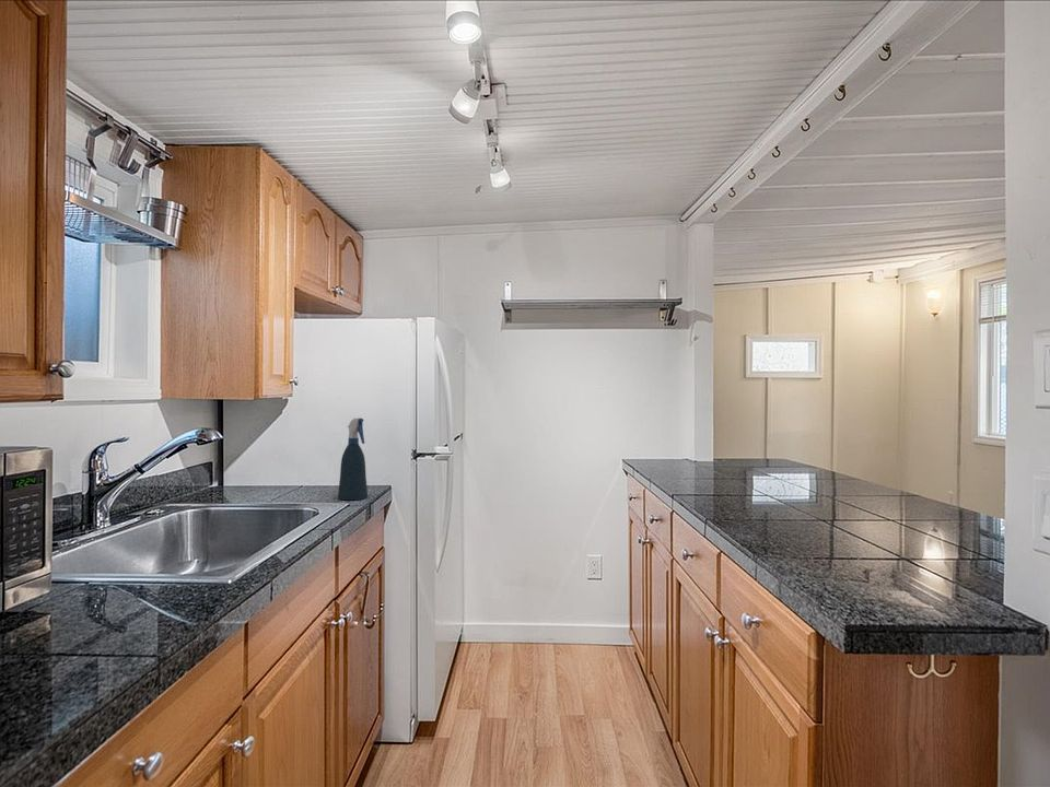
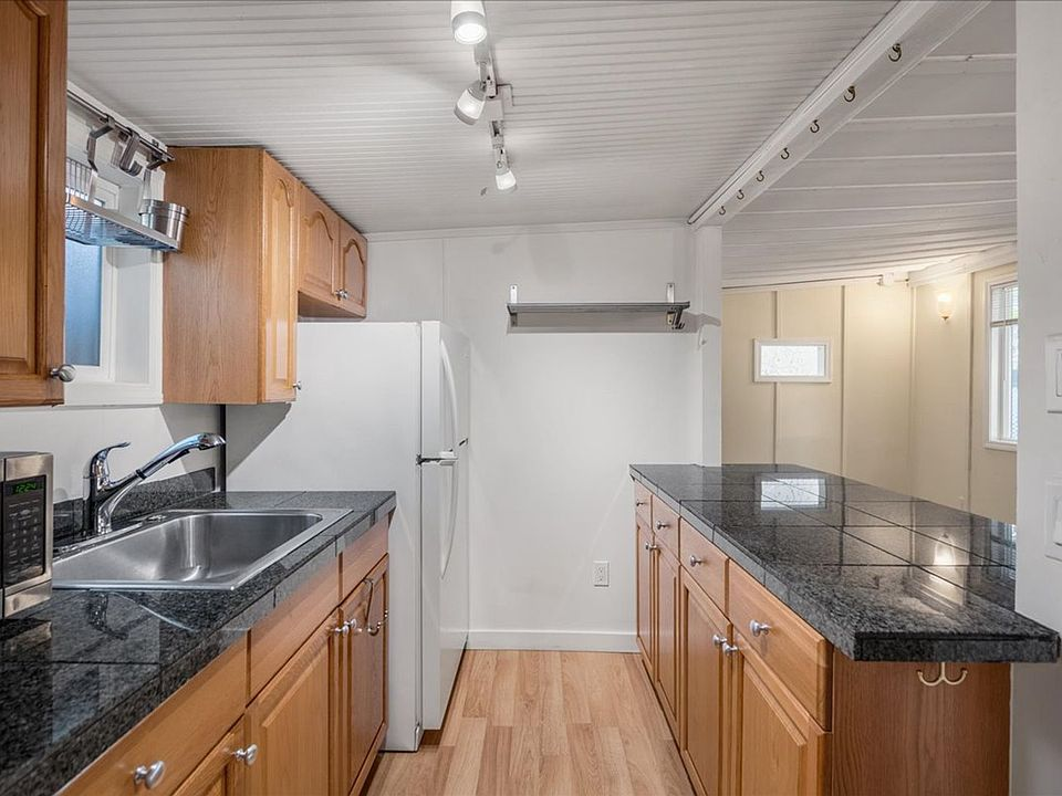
- spray bottle (354, 457)
